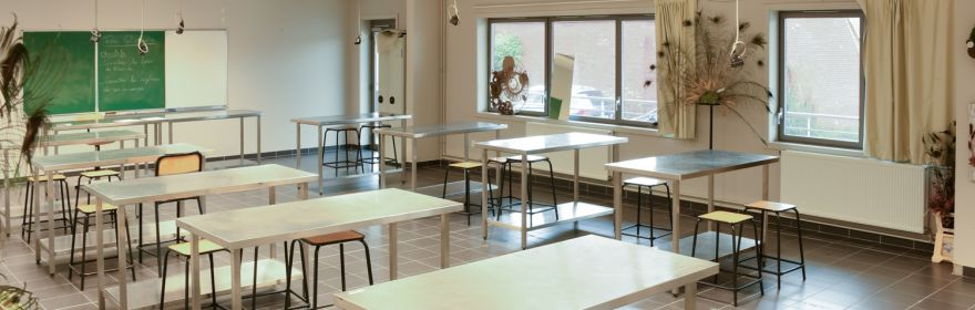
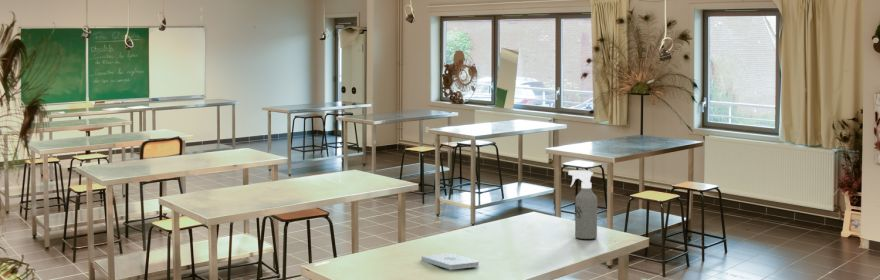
+ spray bottle (582, 204)
+ notepad (450, 261)
